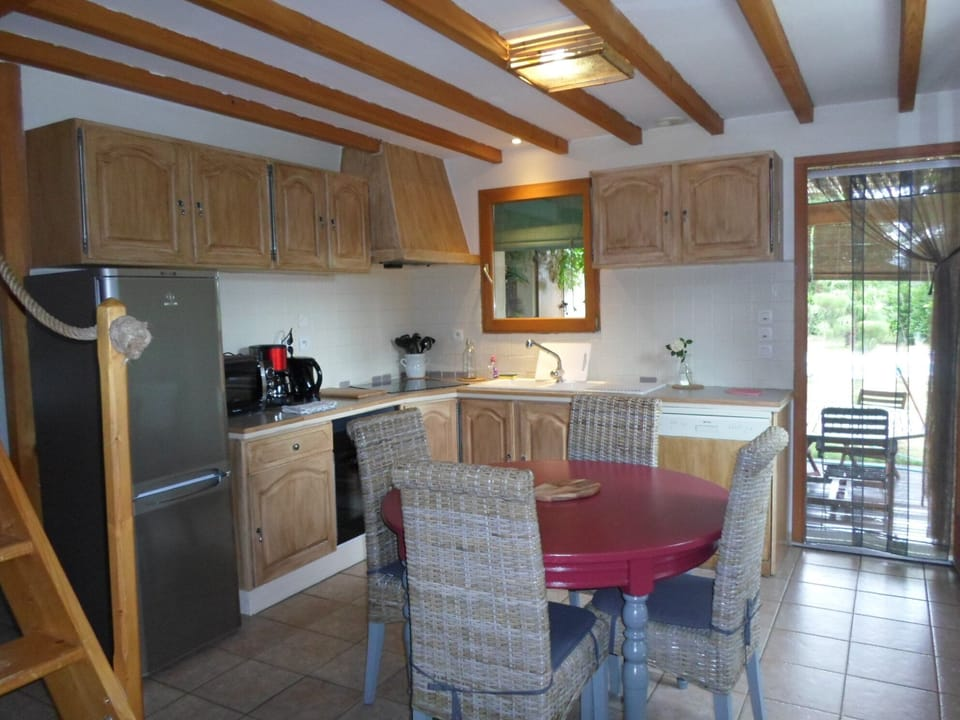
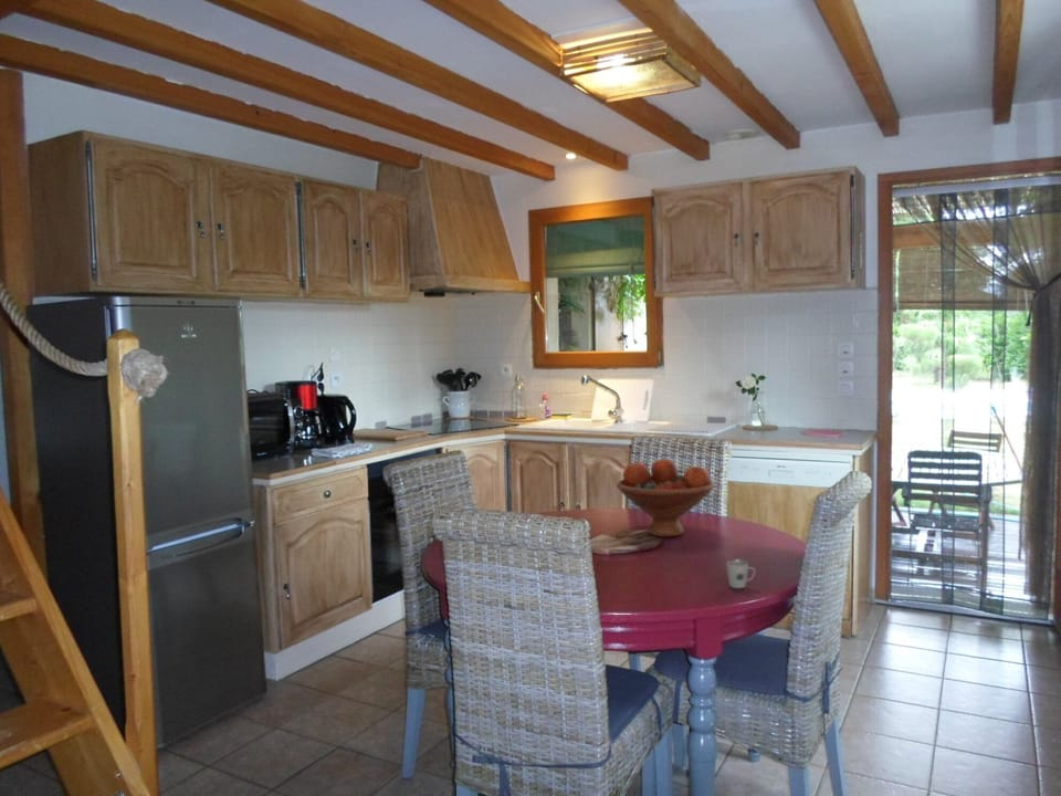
+ fruit bowl (664, 498)
+ cup (740, 566)
